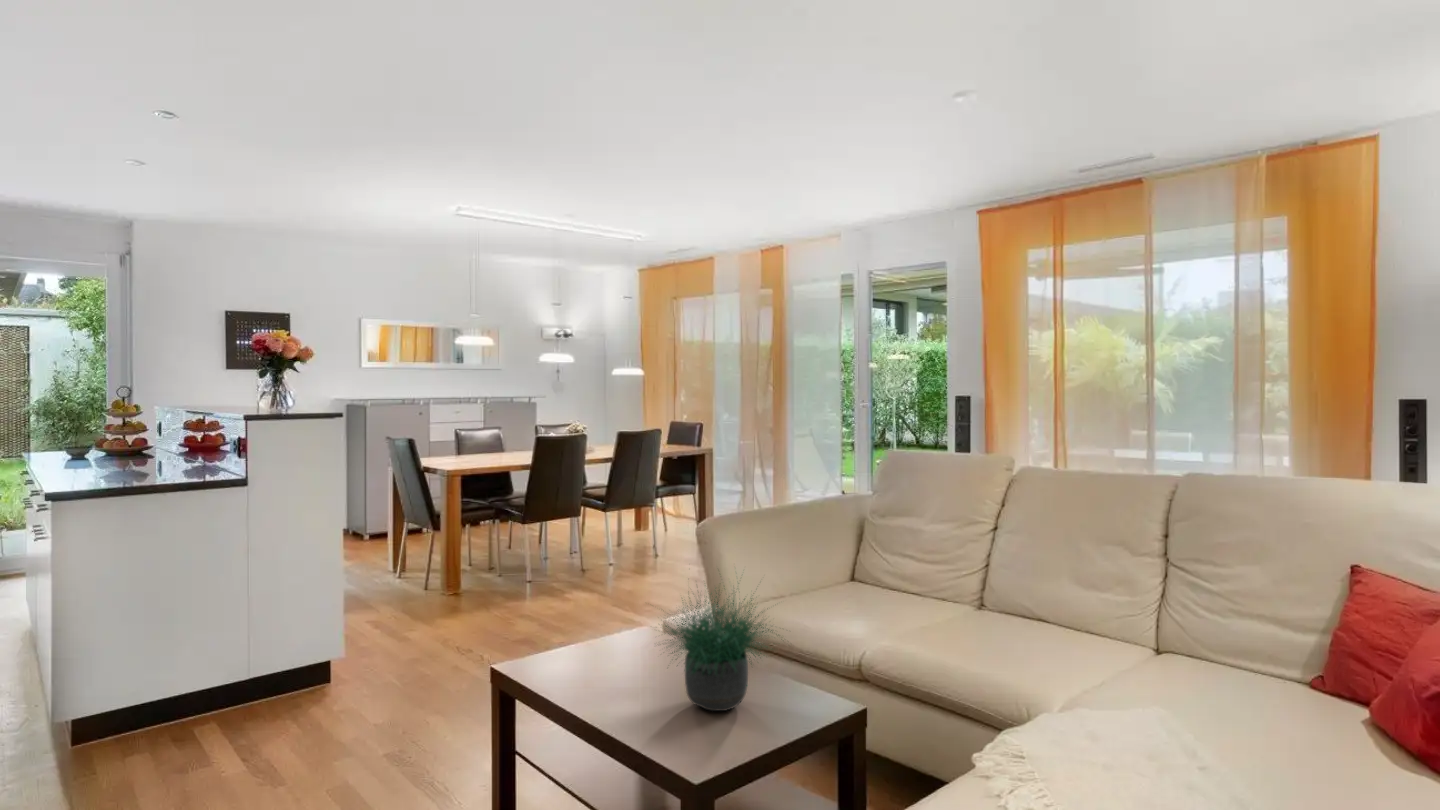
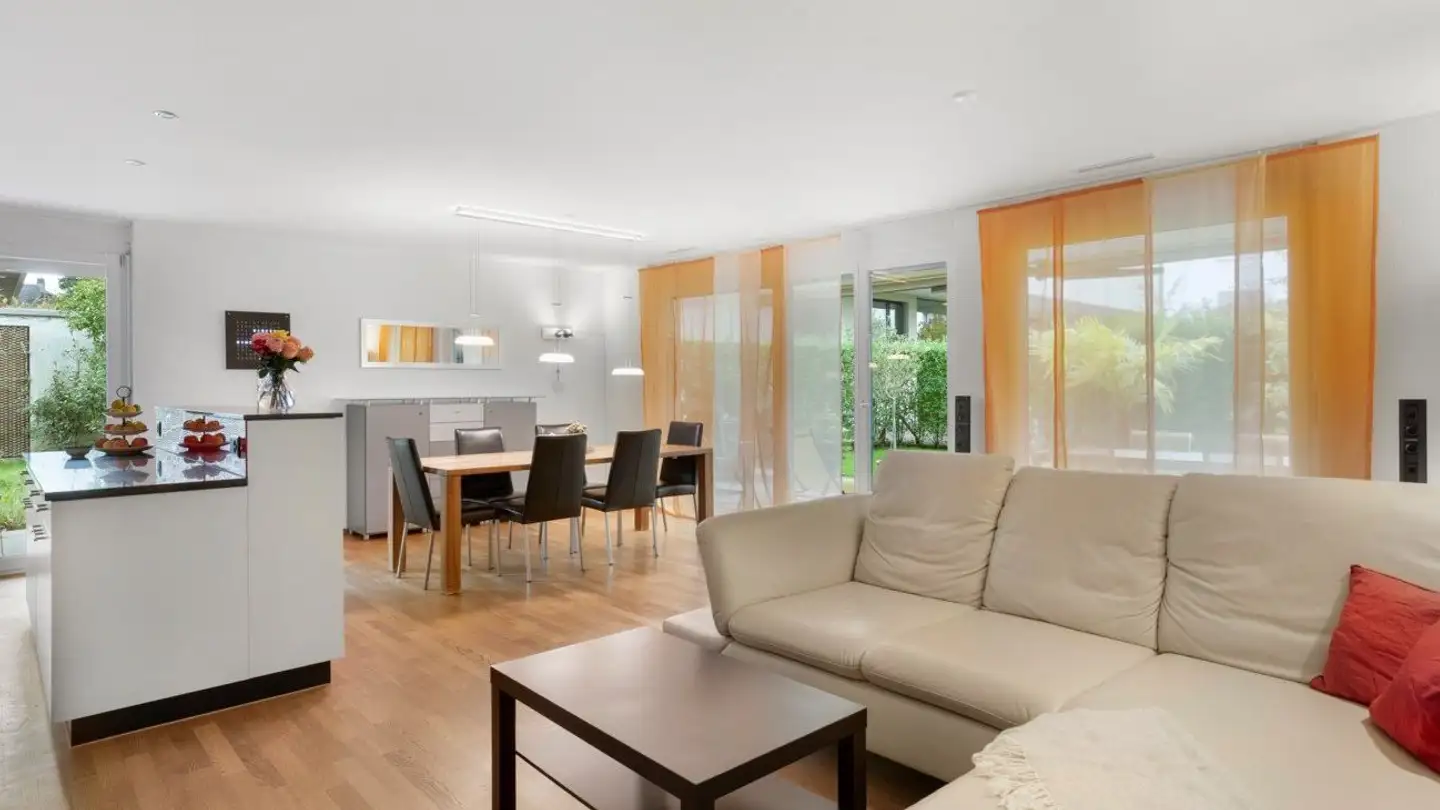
- potted plant (717, 631)
